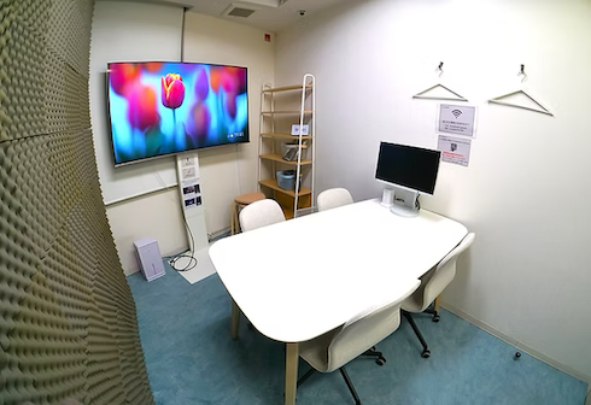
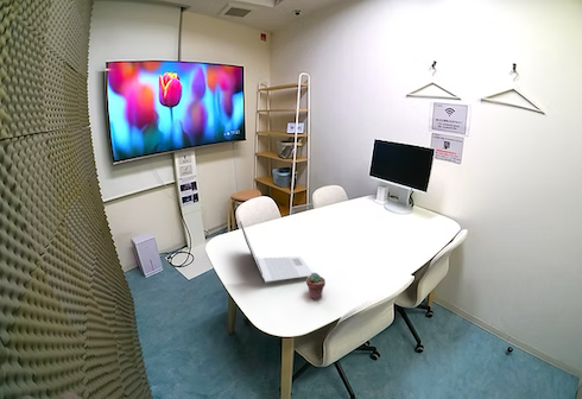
+ potted succulent (315, 284)
+ laptop (274, 258)
